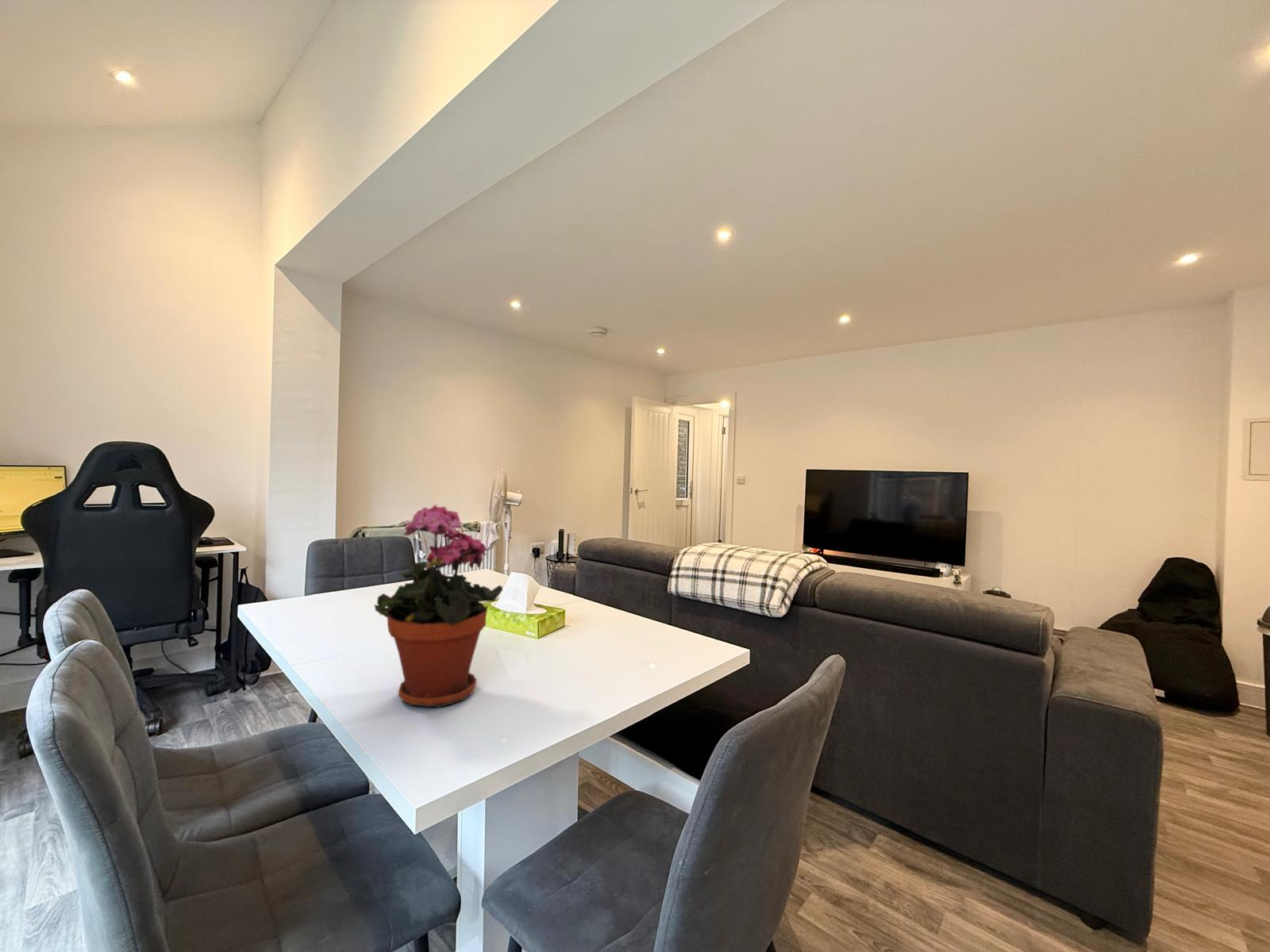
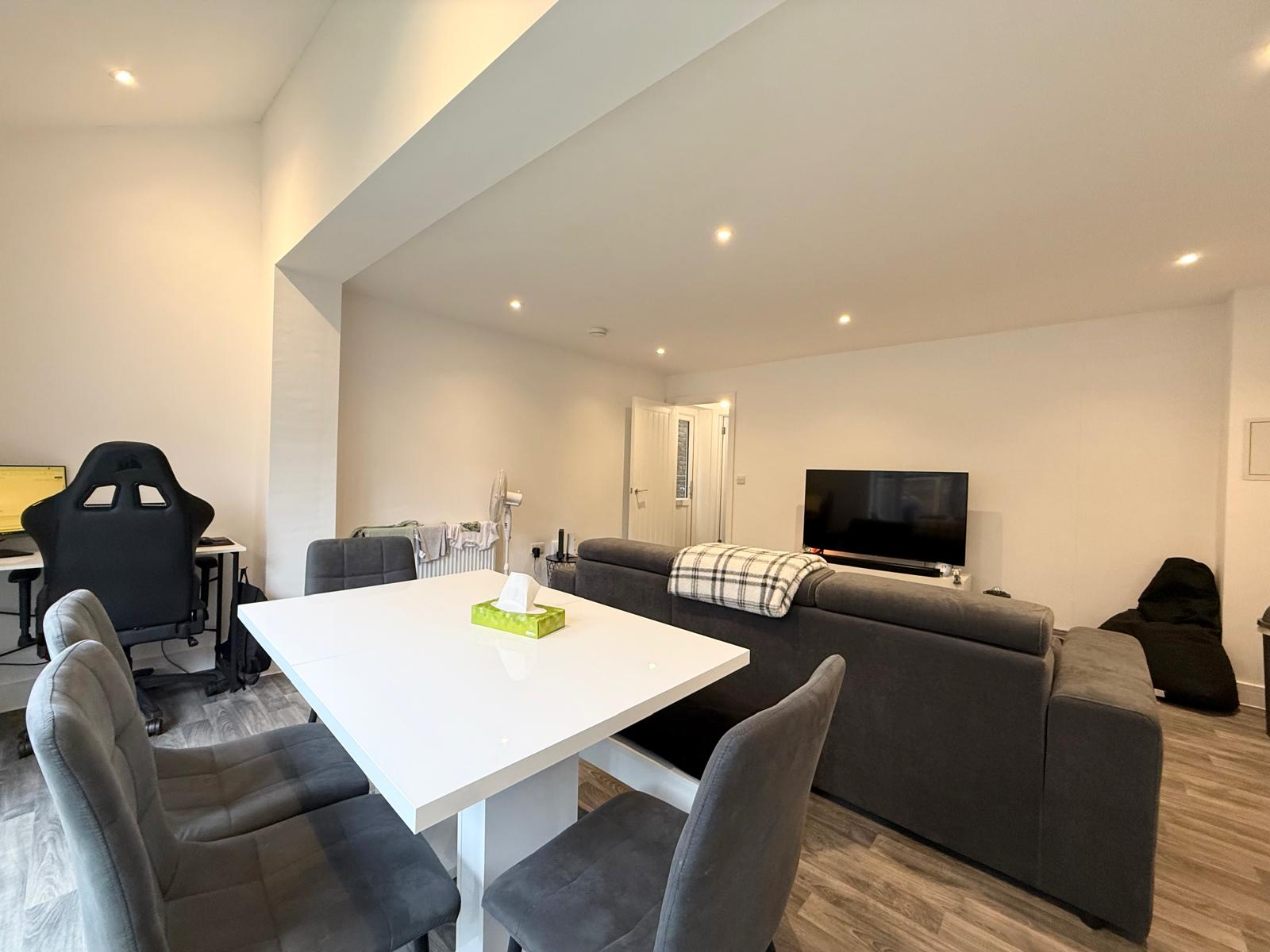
- potted plant (441, 599)
